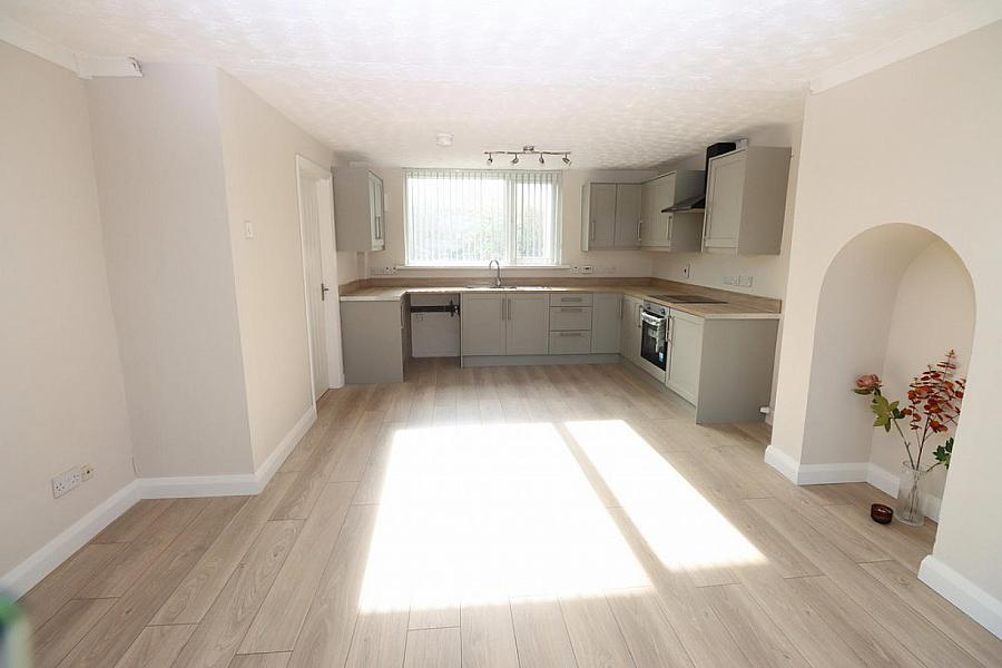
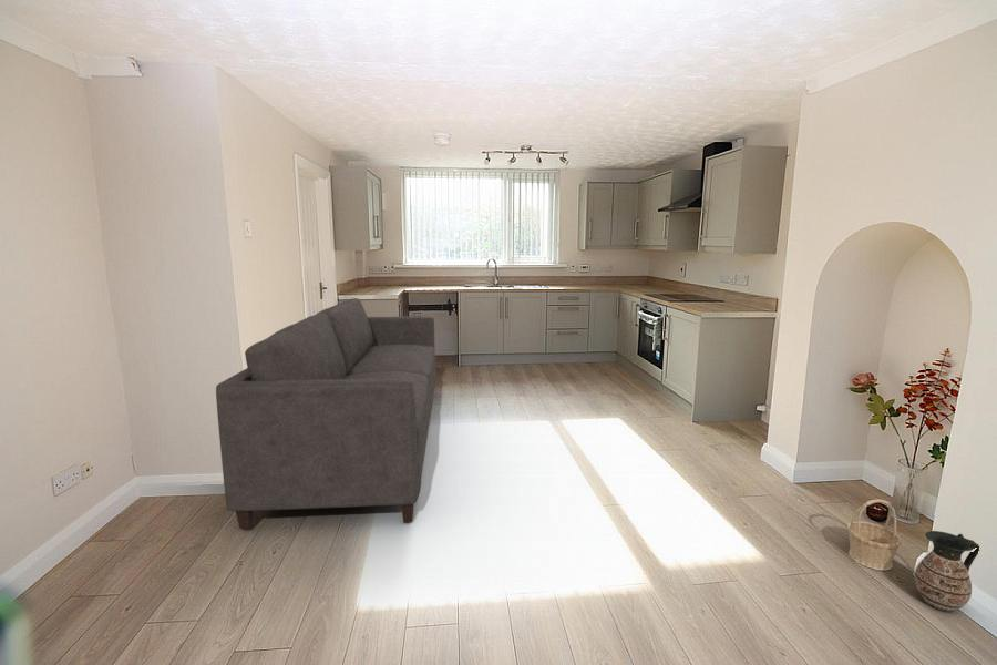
+ basket (874, 529)
+ sofa (363, 377)
+ ceramic jug (945, 570)
